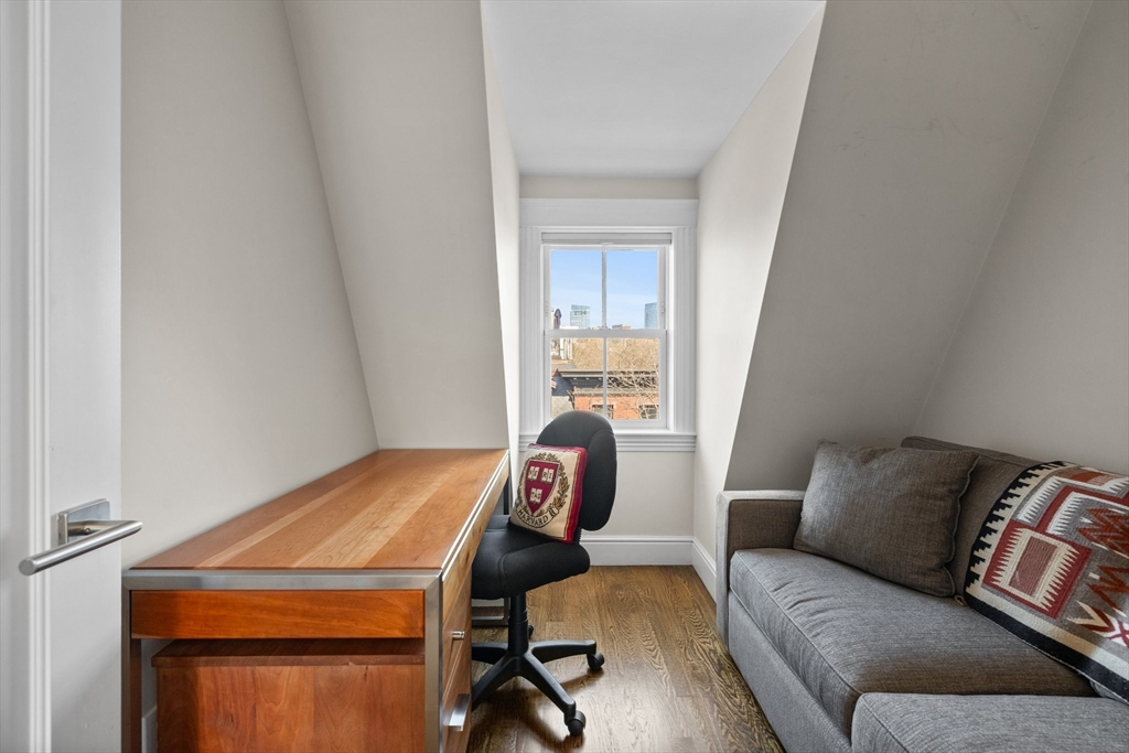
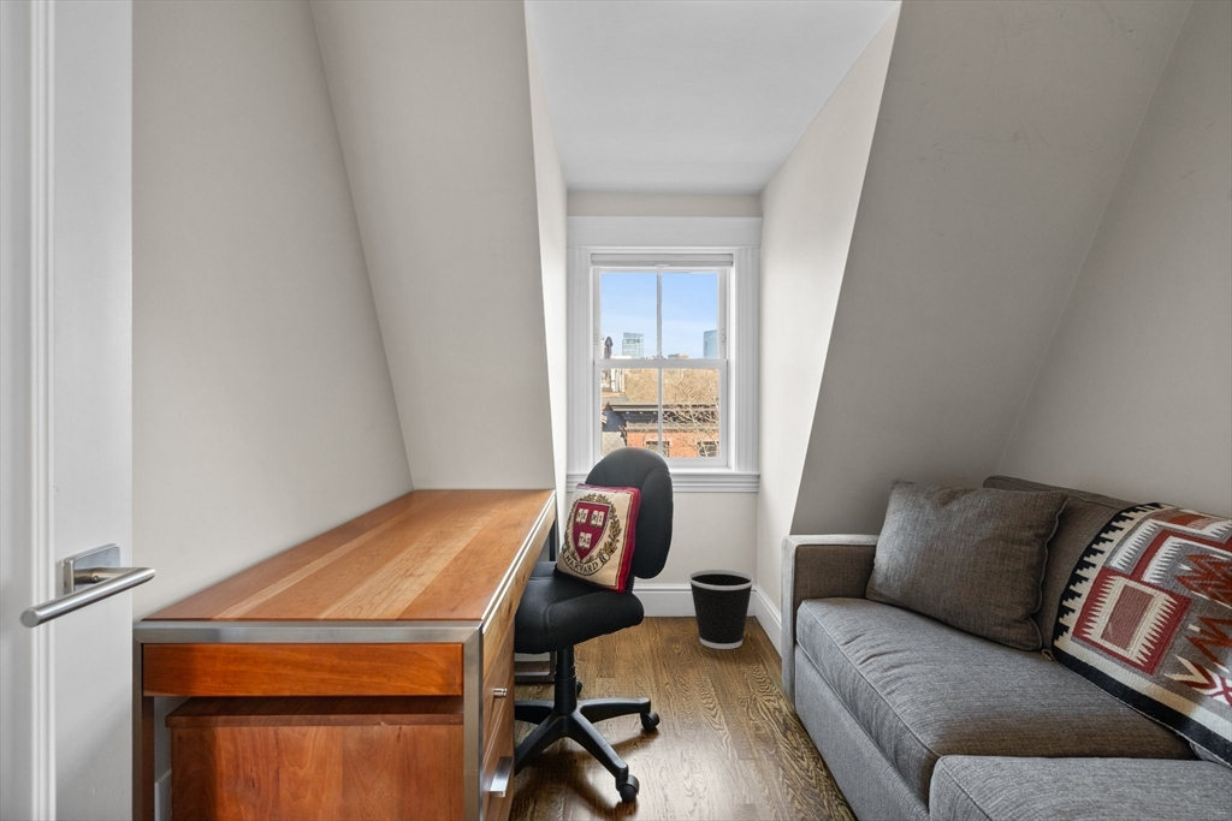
+ wastebasket (721, 608)
